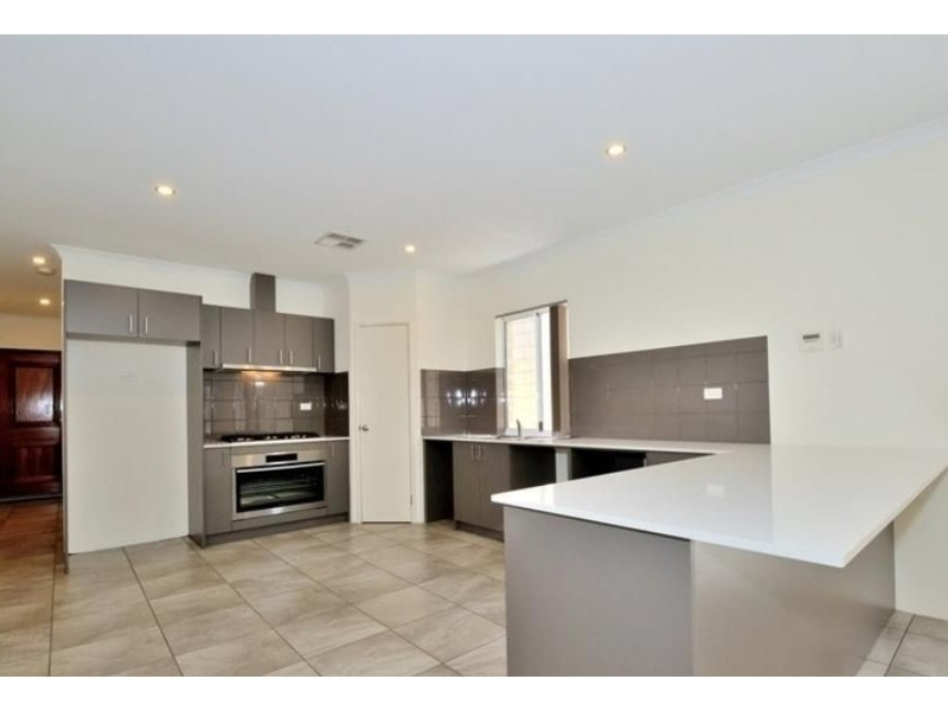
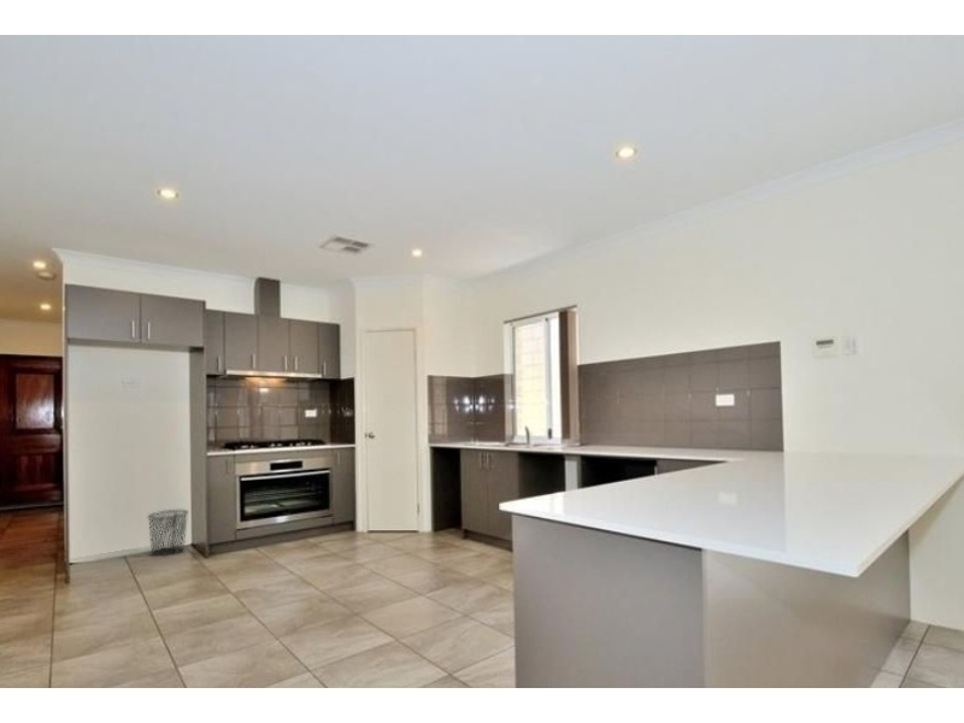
+ waste bin (167, 533)
